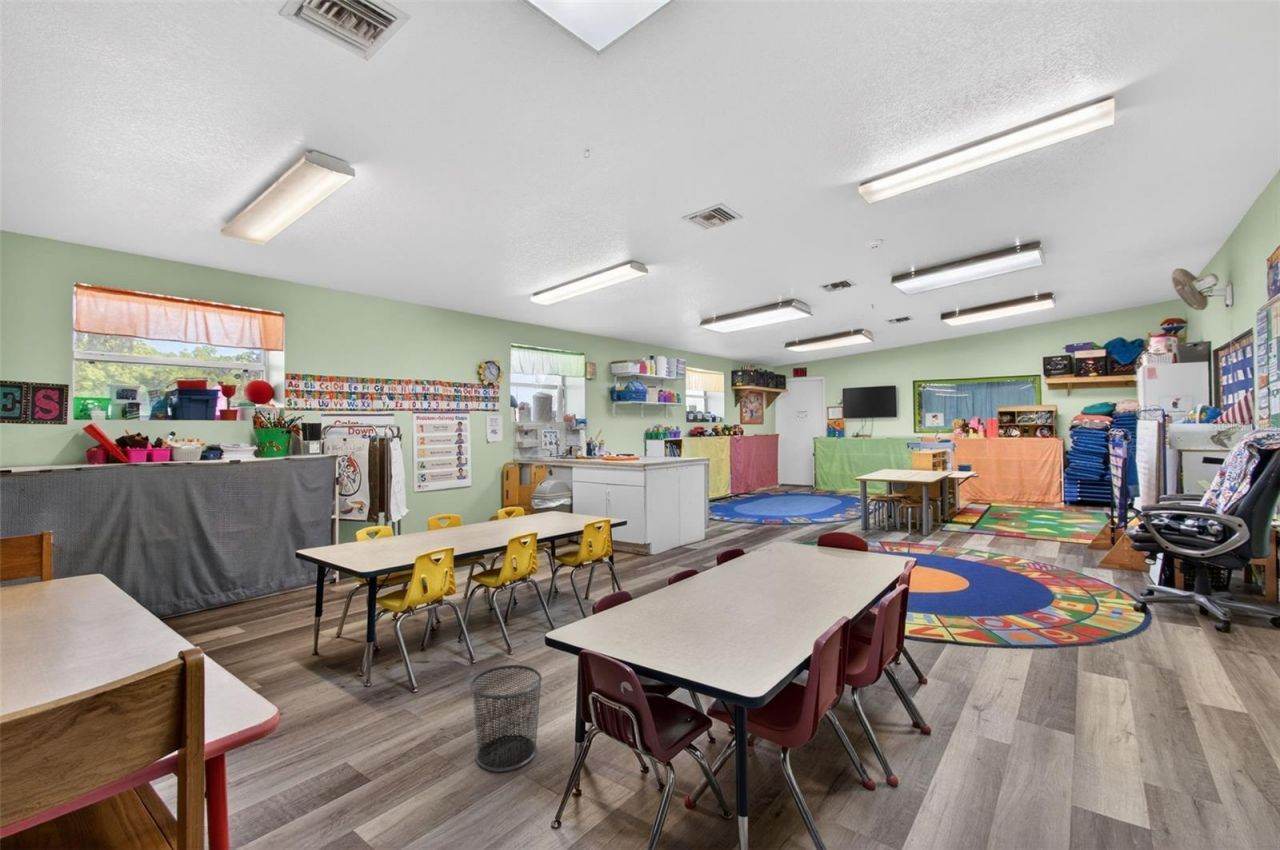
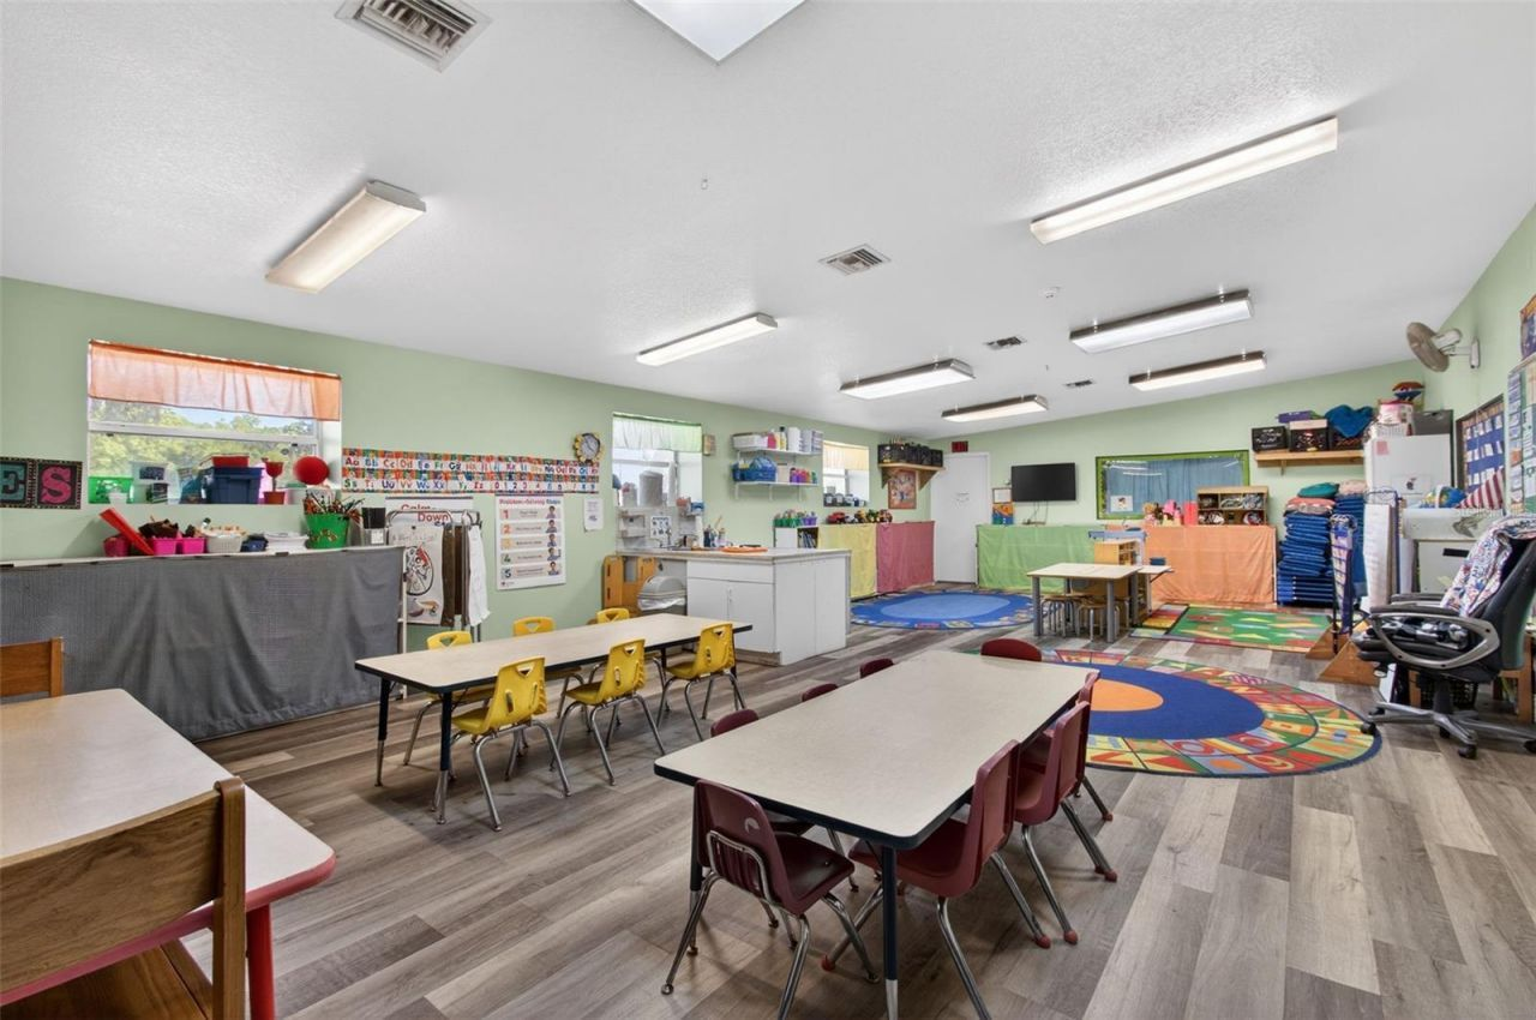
- waste bin (506, 716)
